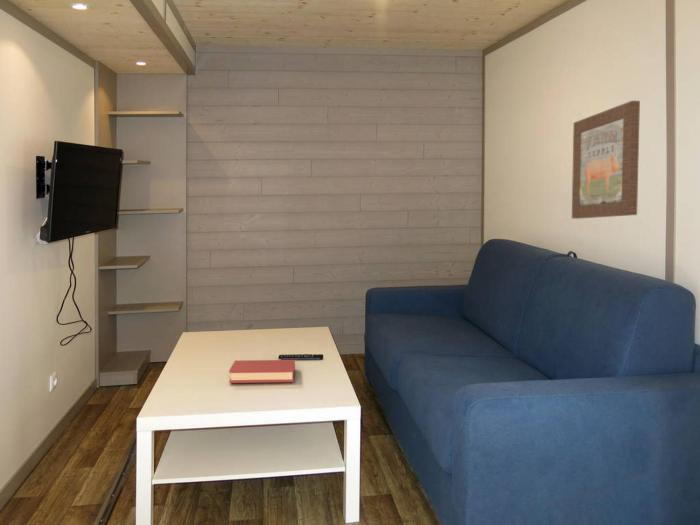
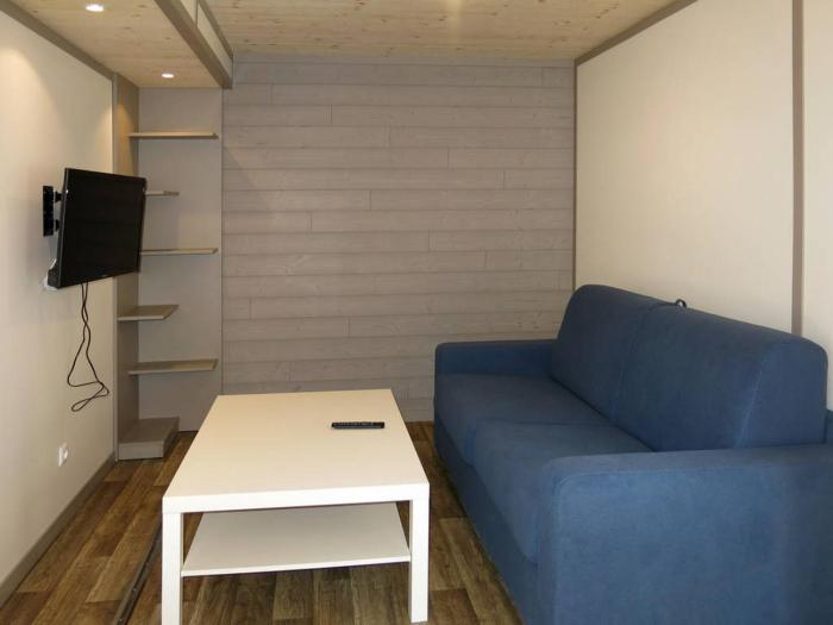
- hardback book (263, 370)
- wall art (602, 164)
